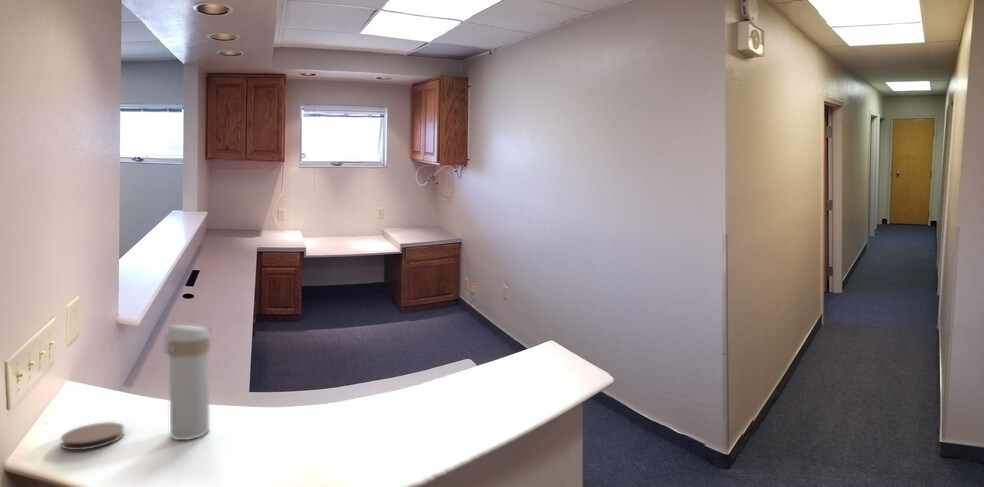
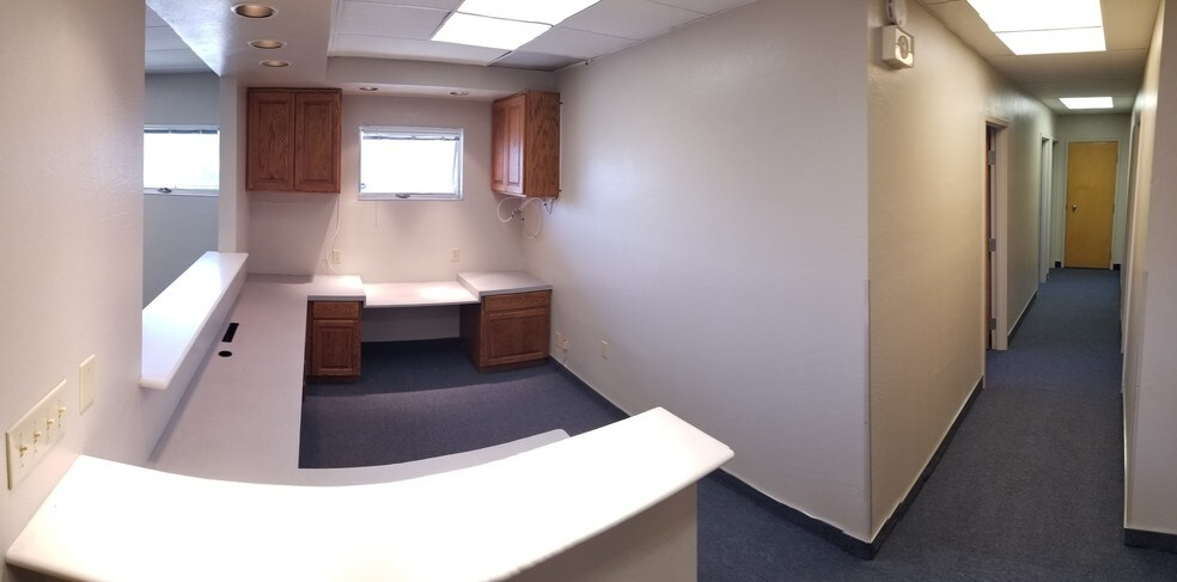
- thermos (187, 379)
- coaster (93, 435)
